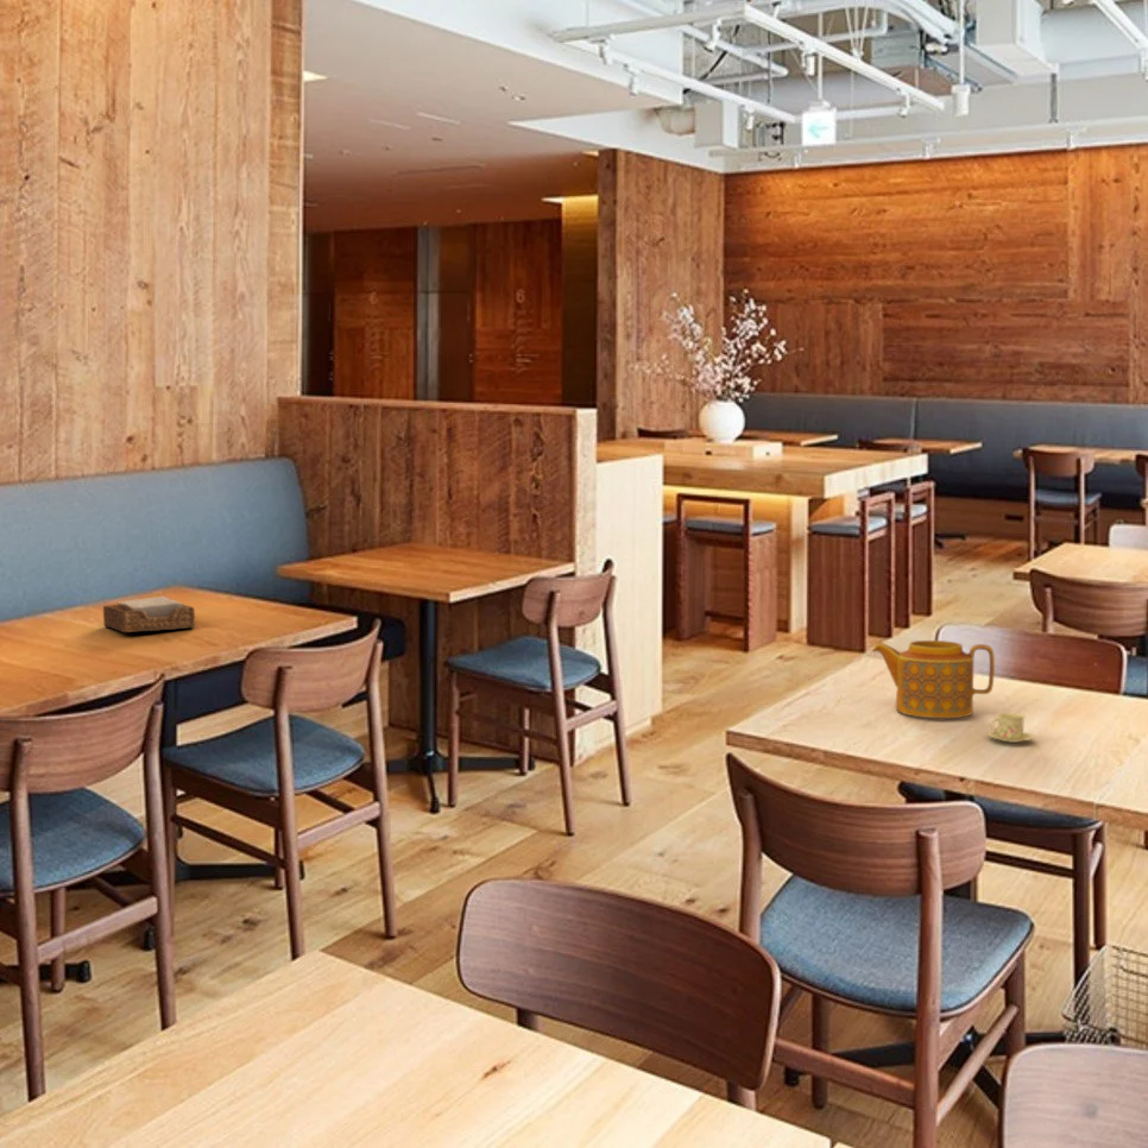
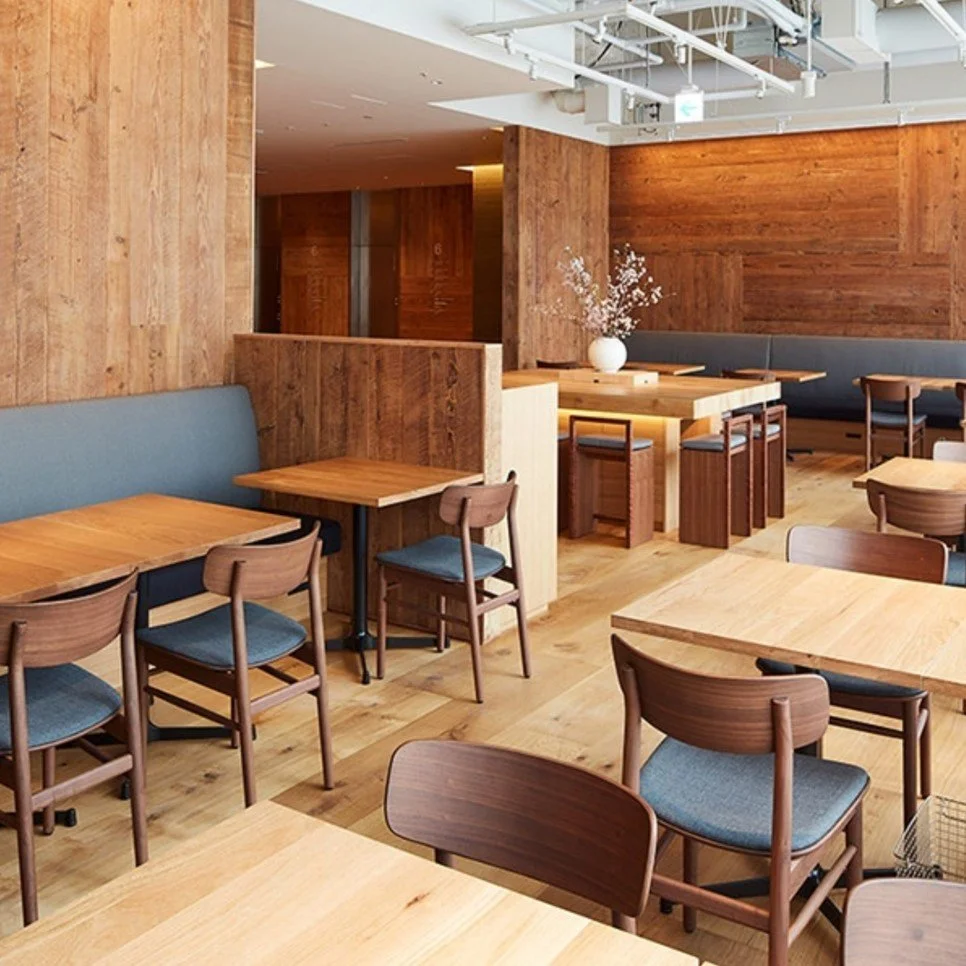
- chinaware (1010, 727)
- teapot (932, 676)
- napkin holder (149, 613)
